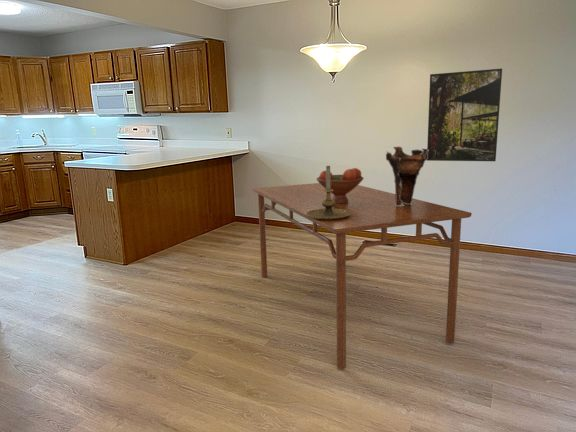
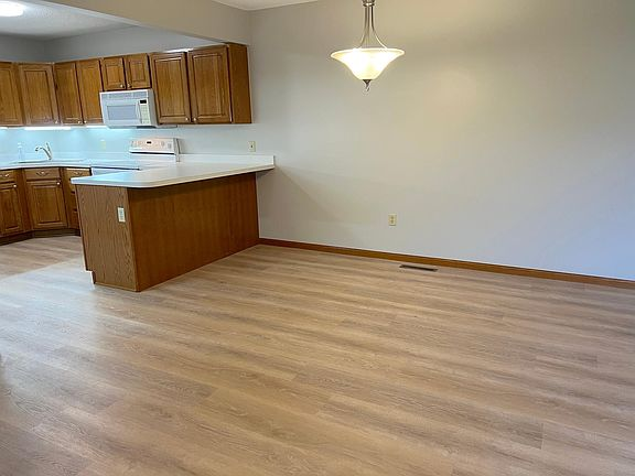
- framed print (462, 117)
- candle holder (328, 190)
- vase (406, 176)
- dining table (340, 252)
- fruit bowl (339, 184)
